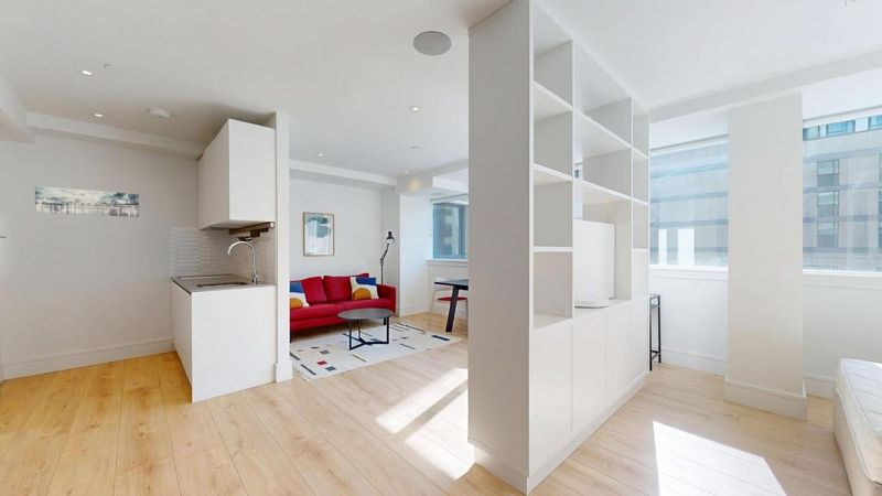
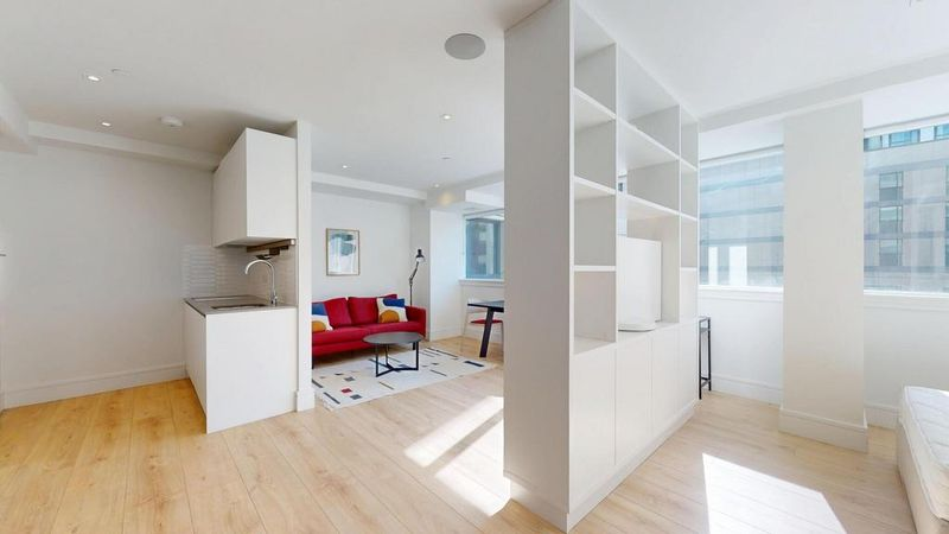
- wall art (90, 202)
